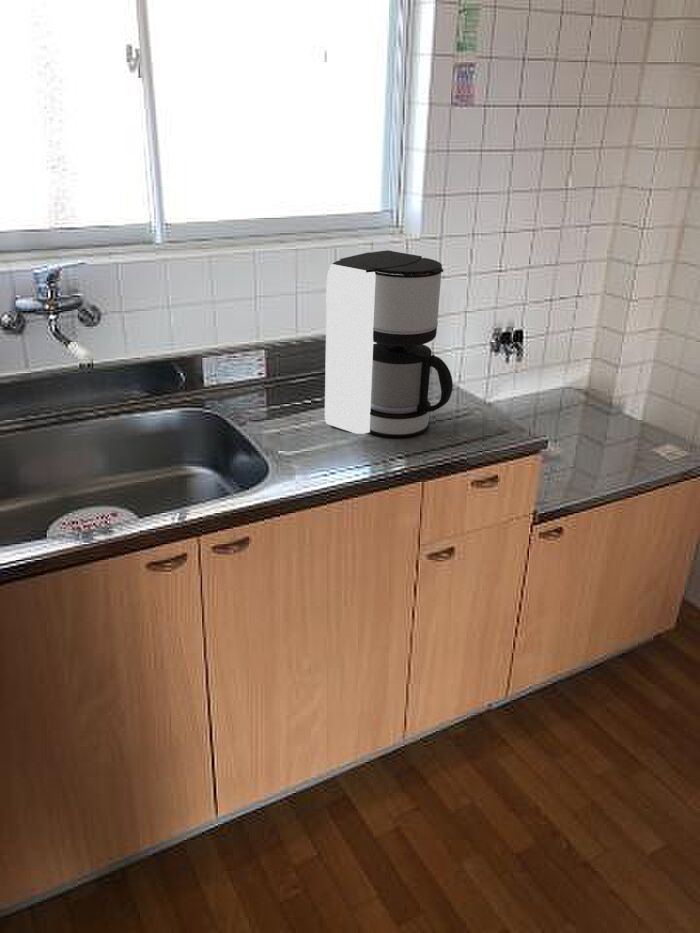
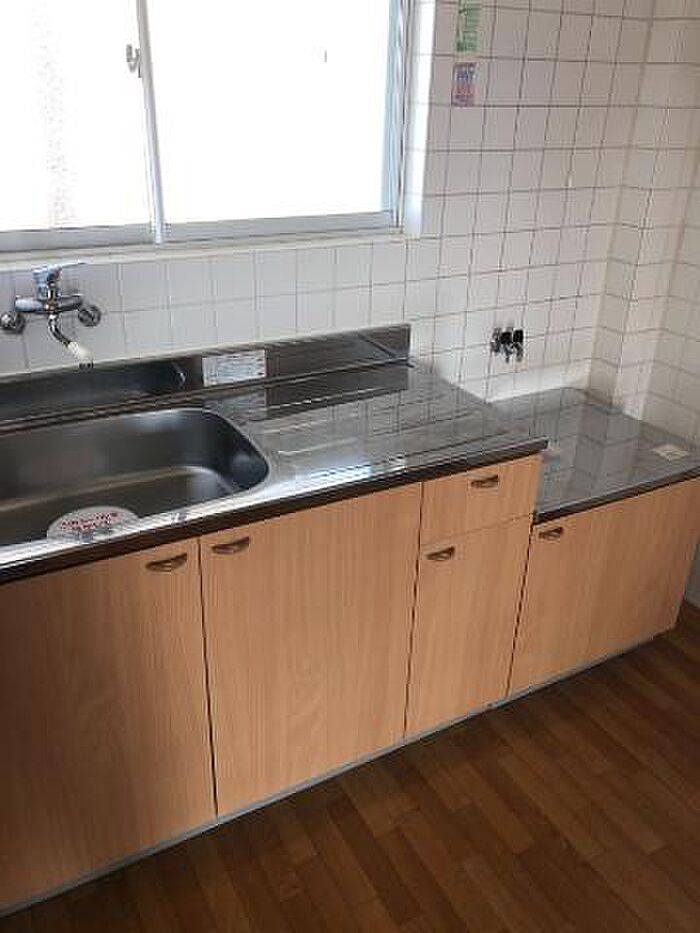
- coffee maker (400, 348)
